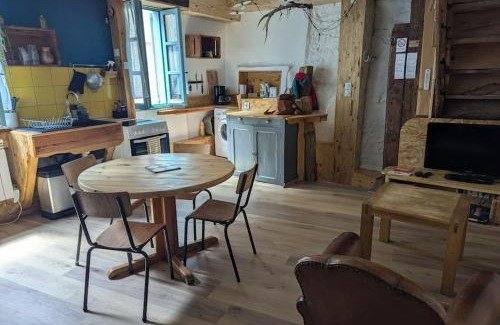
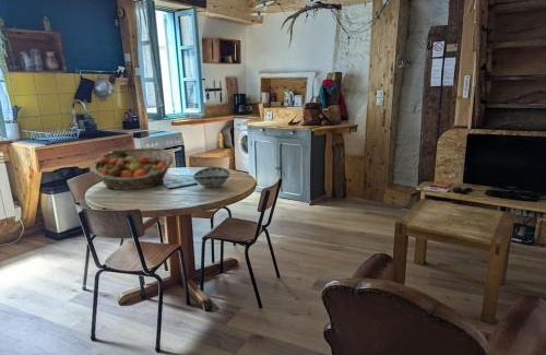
+ decorative bowl (212, 178)
+ fruit basket (133, 167)
